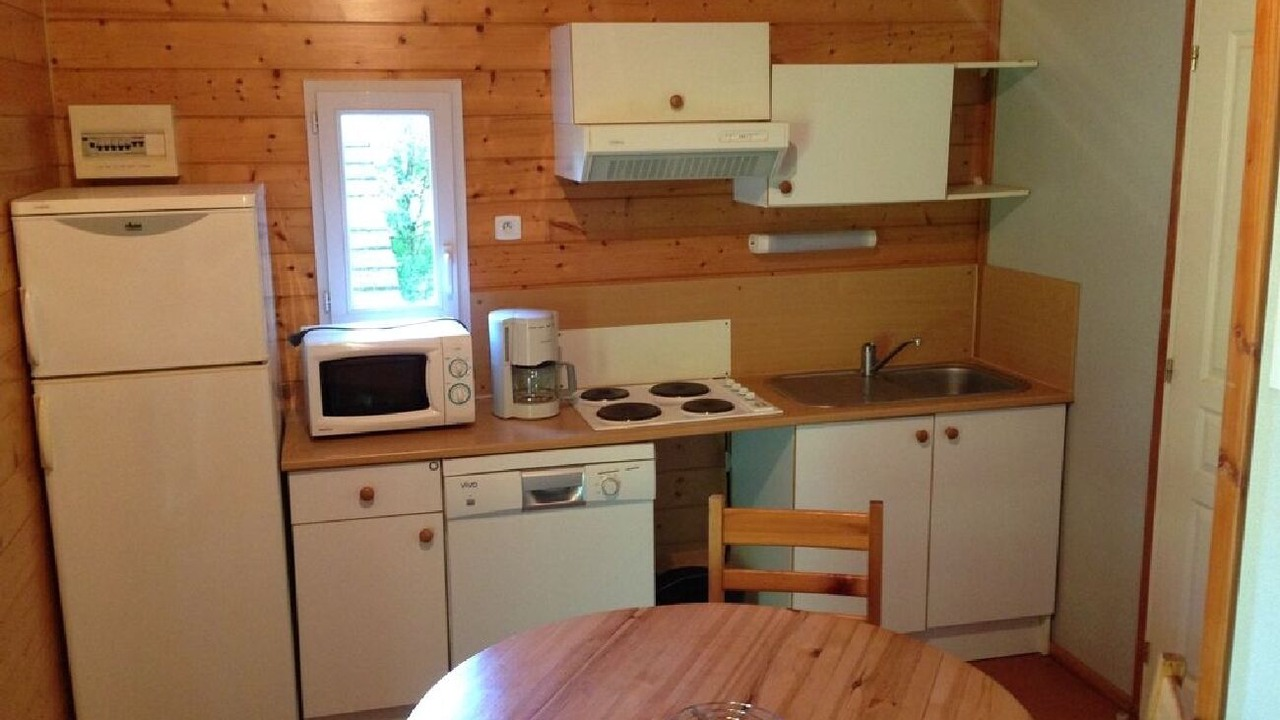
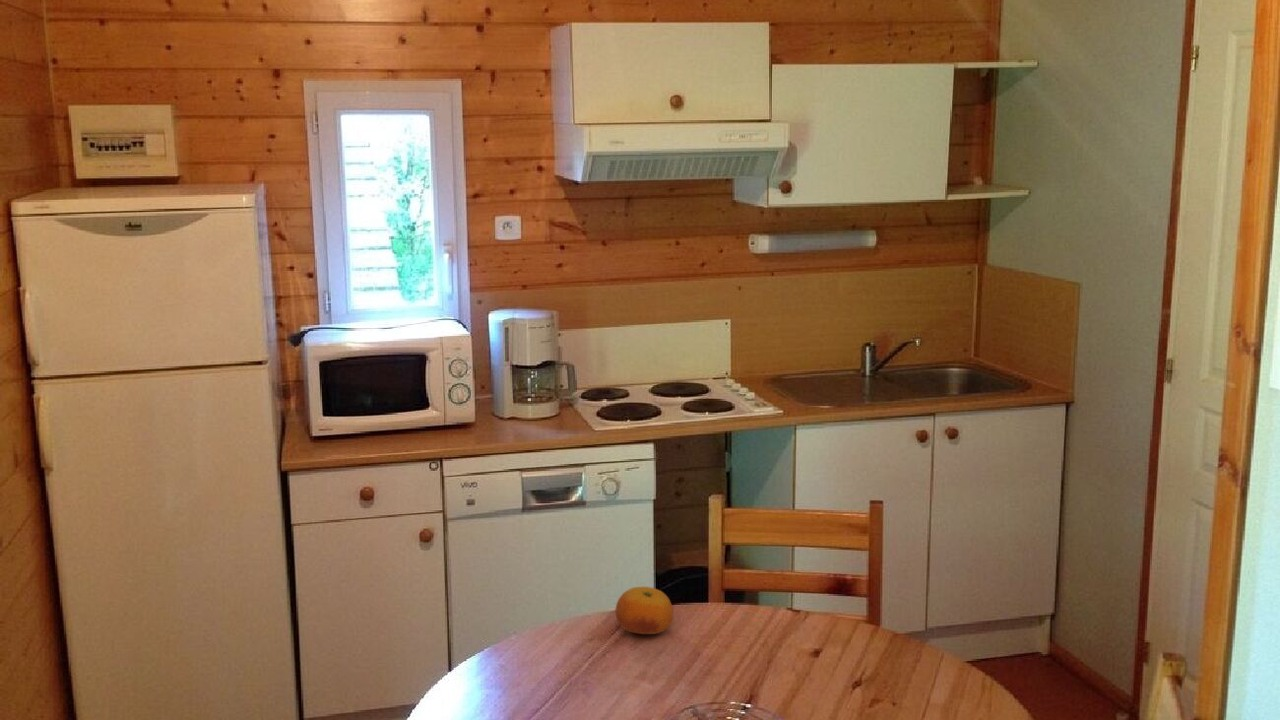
+ fruit (644, 610)
